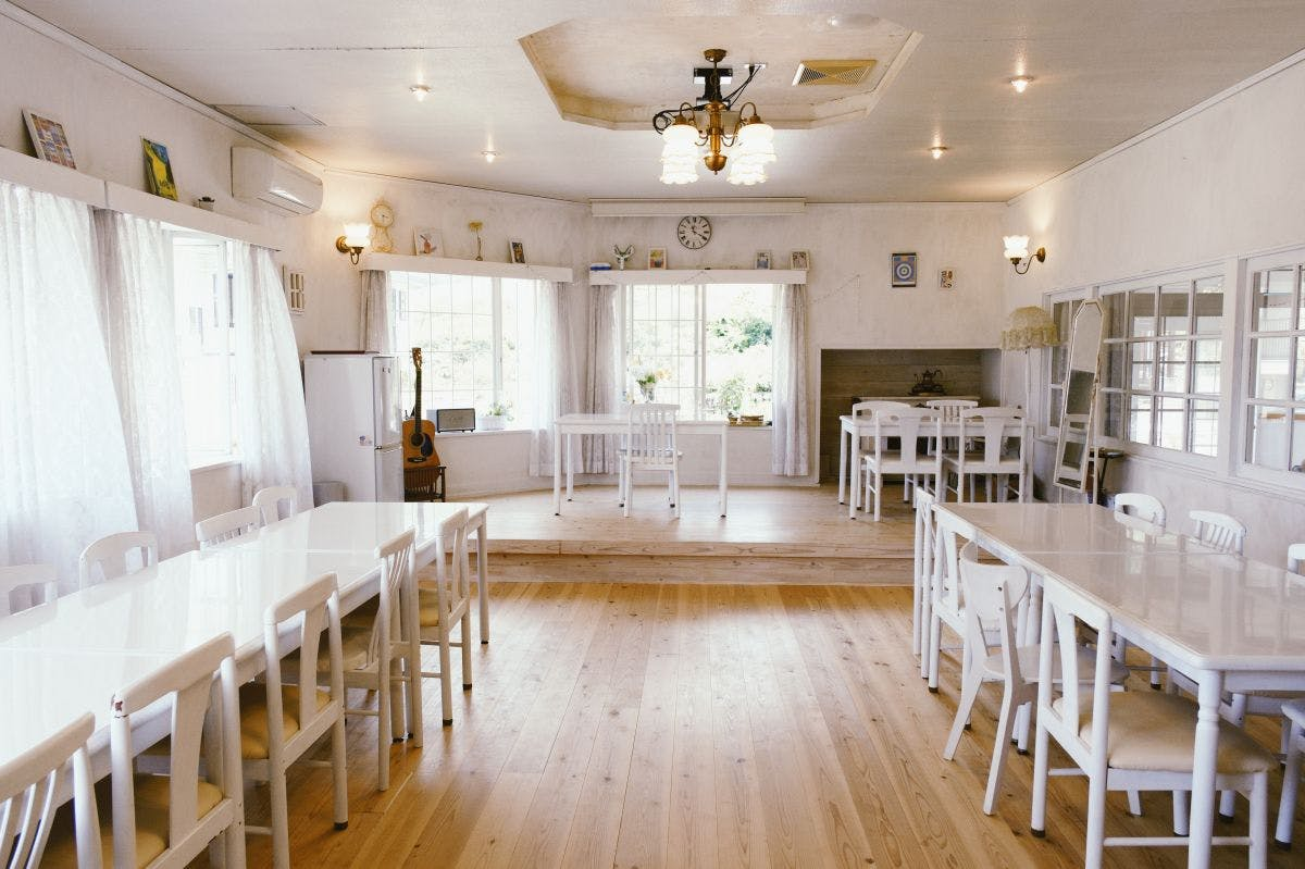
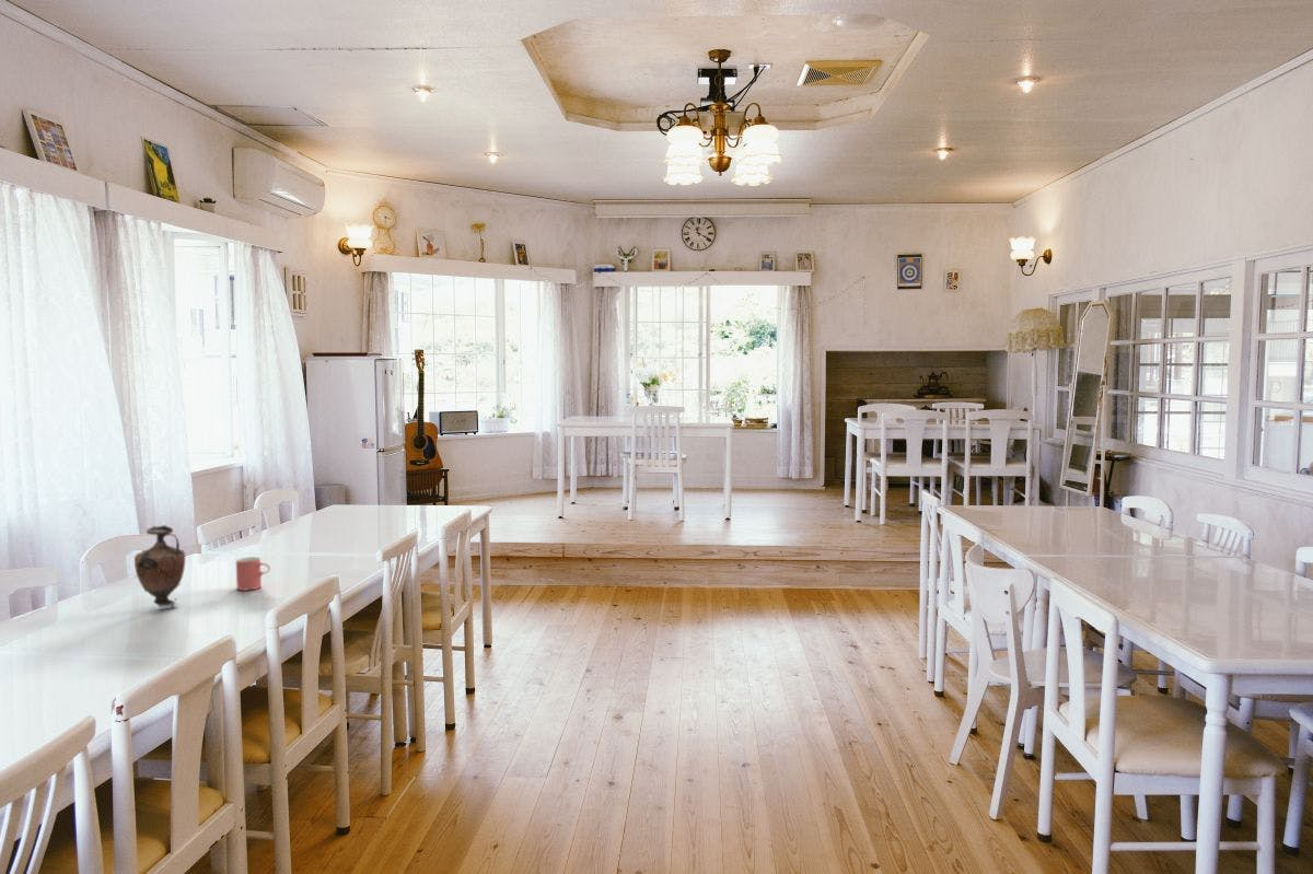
+ vase (161, 563)
+ cup (253, 573)
